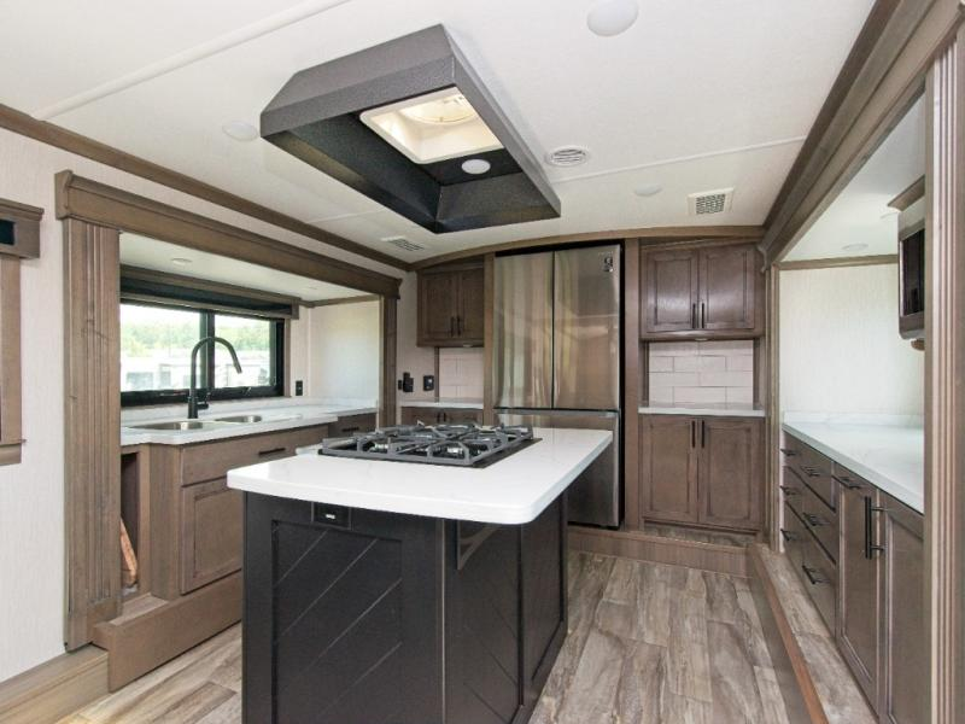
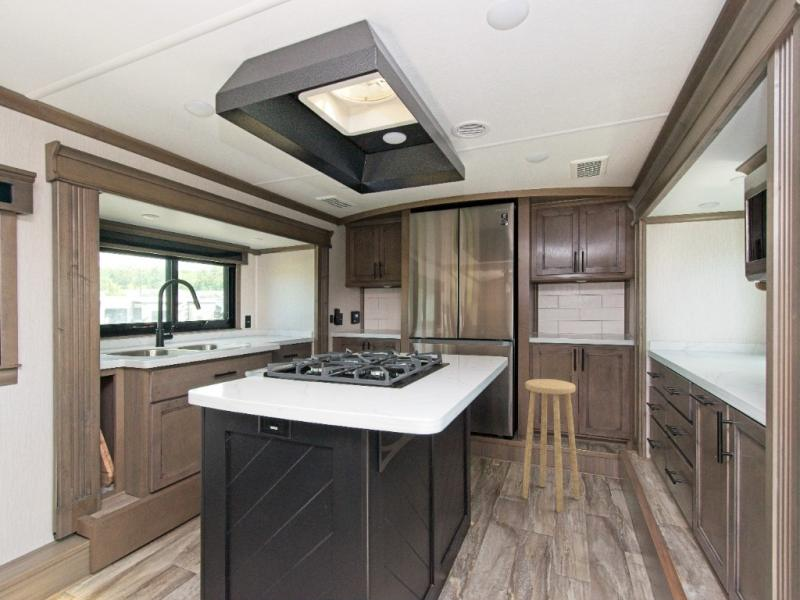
+ stool (546, 440)
